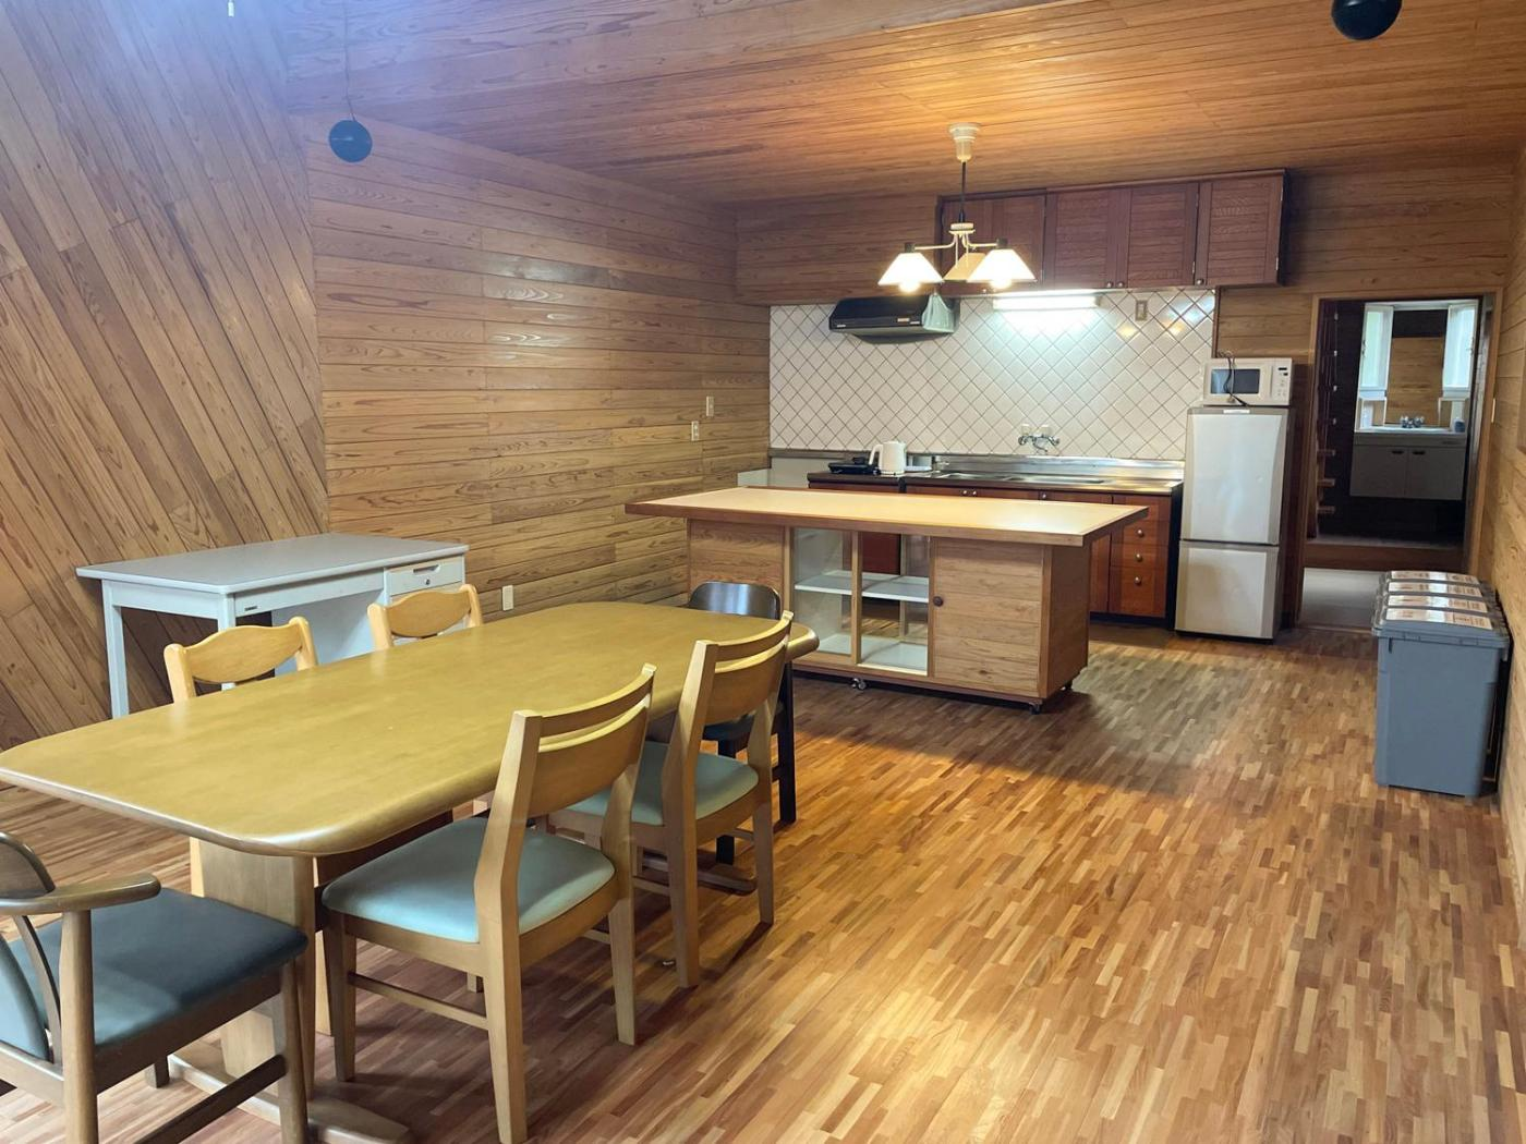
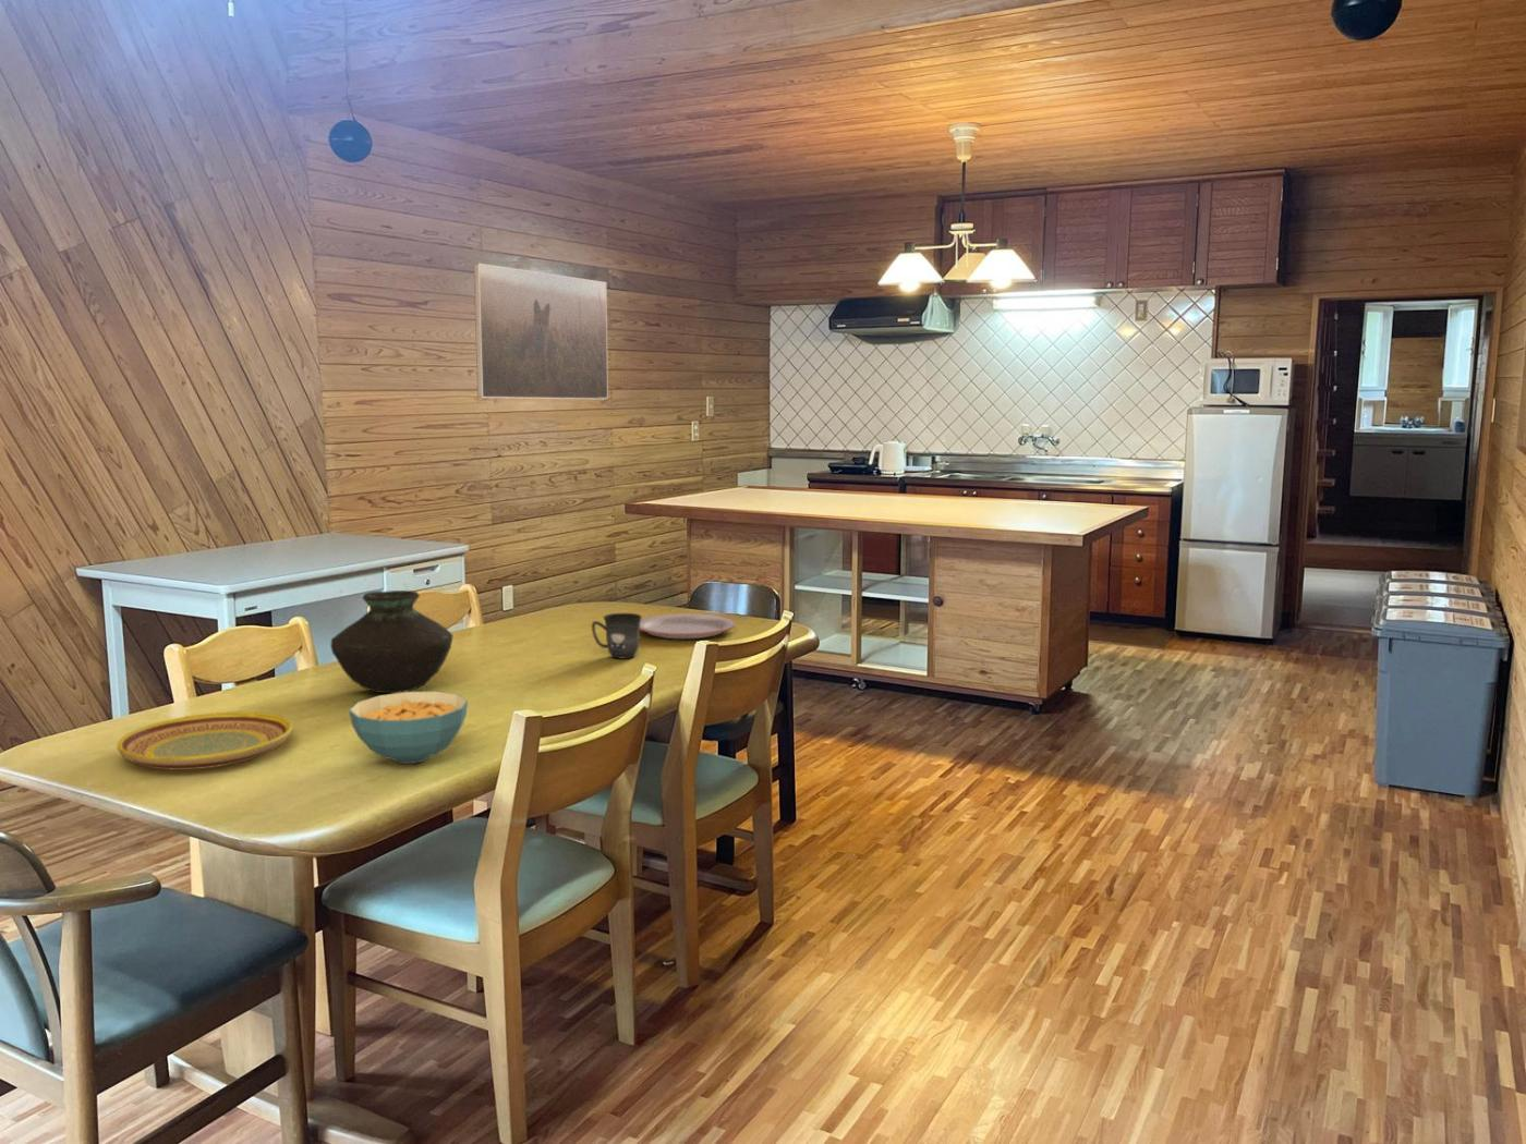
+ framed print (546, 335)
+ plate (207, 743)
+ cereal bowl (410, 731)
+ plate (685, 626)
+ mug (616, 636)
+ vase (393, 642)
